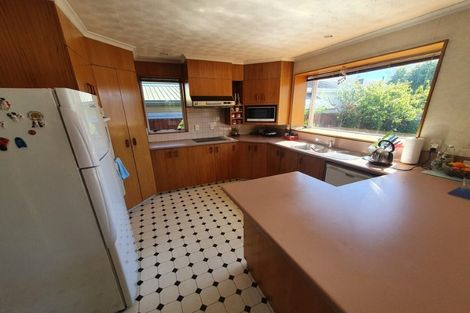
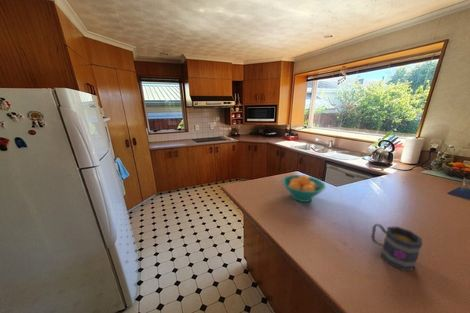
+ mug (392, 243)
+ fruit bowl (302, 186)
